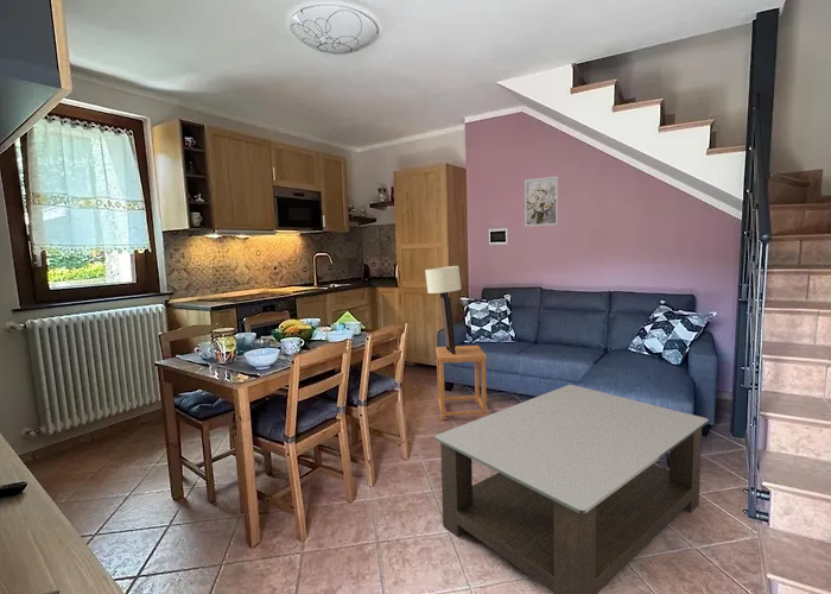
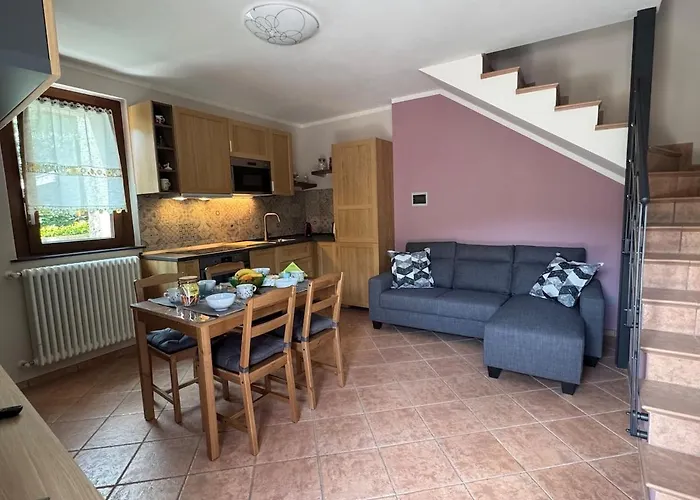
- coffee table (573, 472)
- wall art (540, 202)
- wall sconce (450, 309)
- side table (475, 380)
